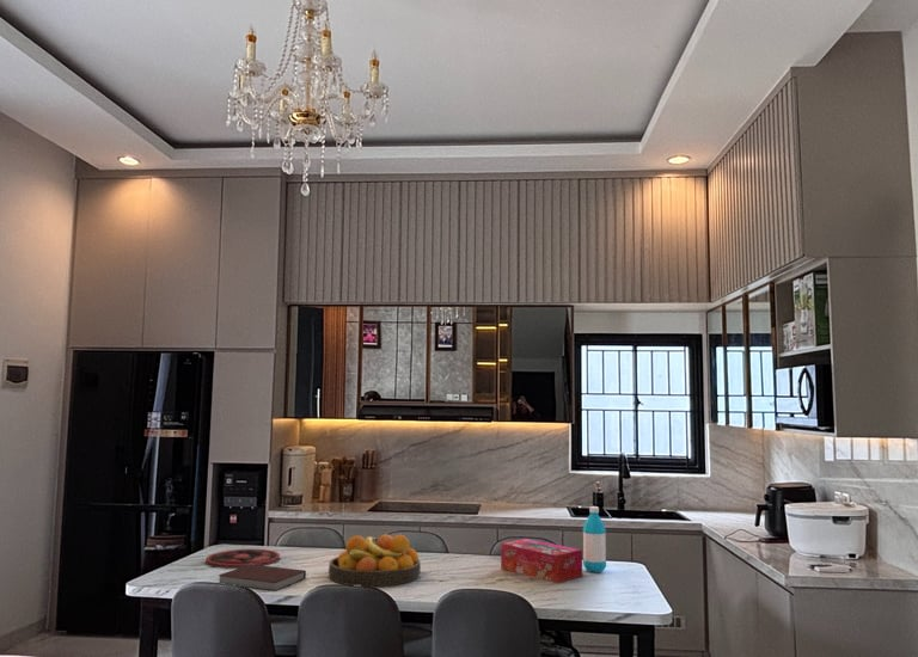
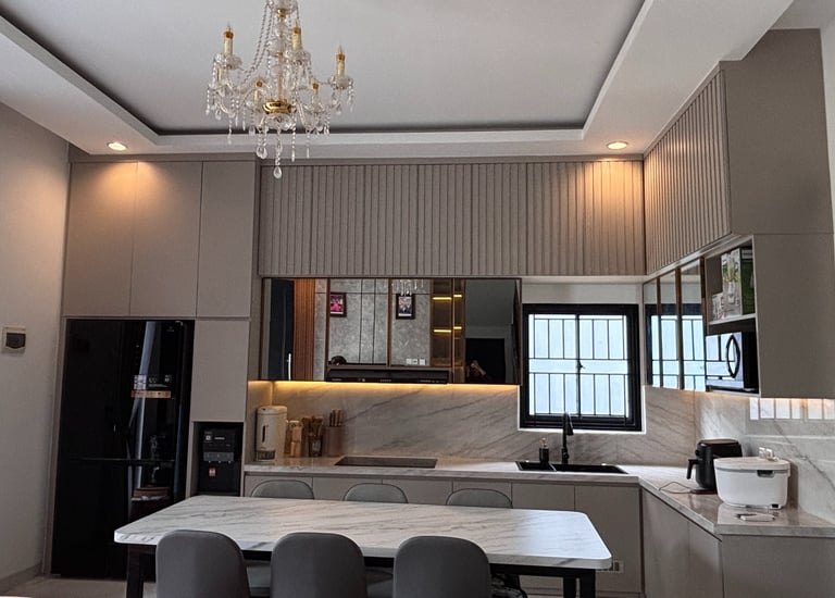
- fruit bowl (374, 554)
- notebook (262, 577)
- tissue box (540, 559)
- plate (243, 558)
- water bottle (594, 539)
